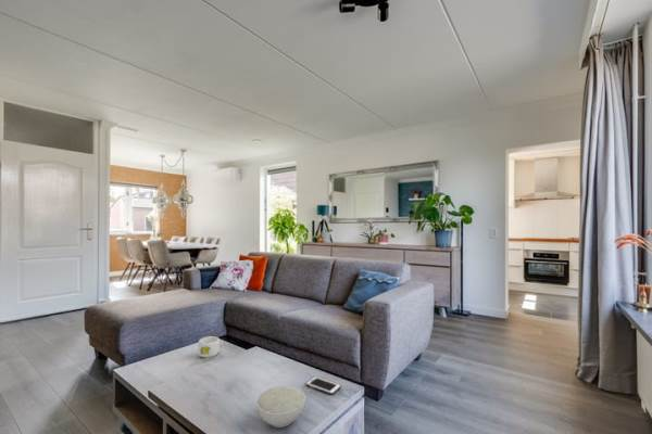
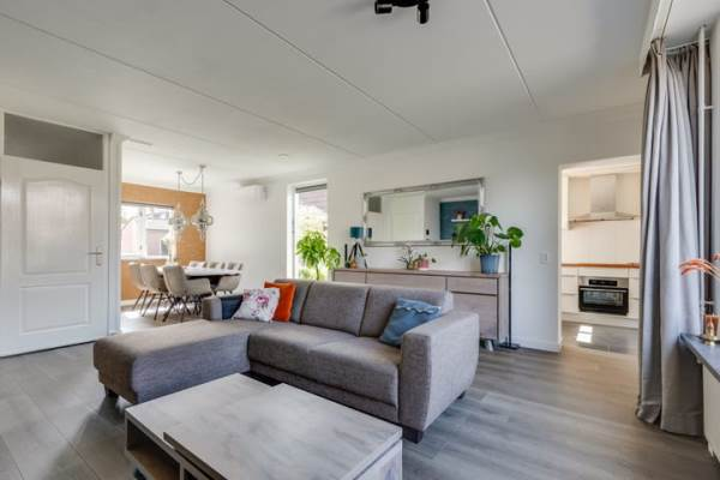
- cell phone (323, 385)
- bowl (280, 406)
- mug (209, 346)
